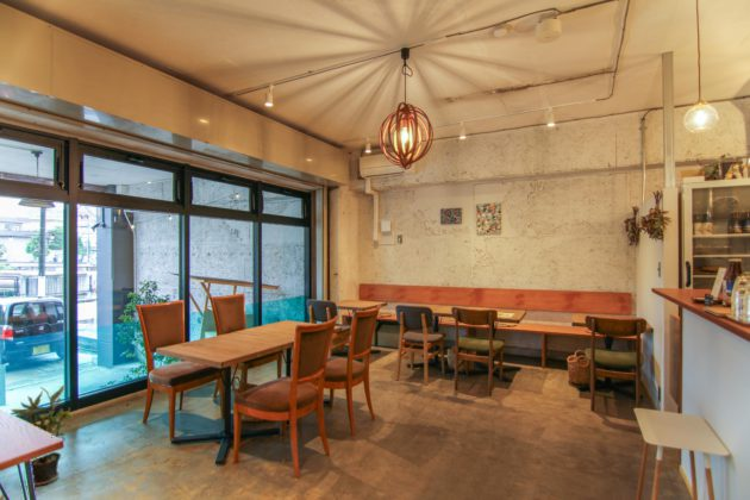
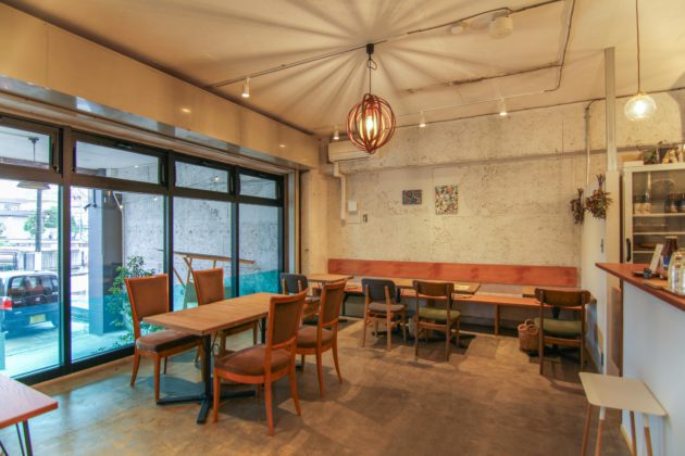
- potted plant (44, 430)
